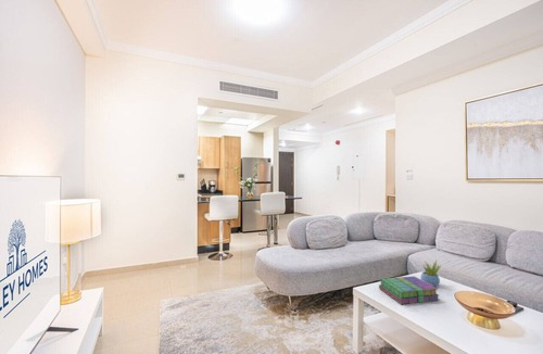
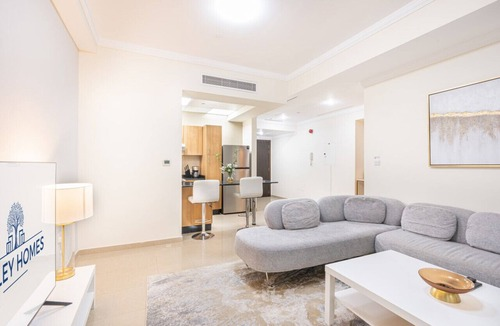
- books (407, 288)
- succulent plant (430, 271)
